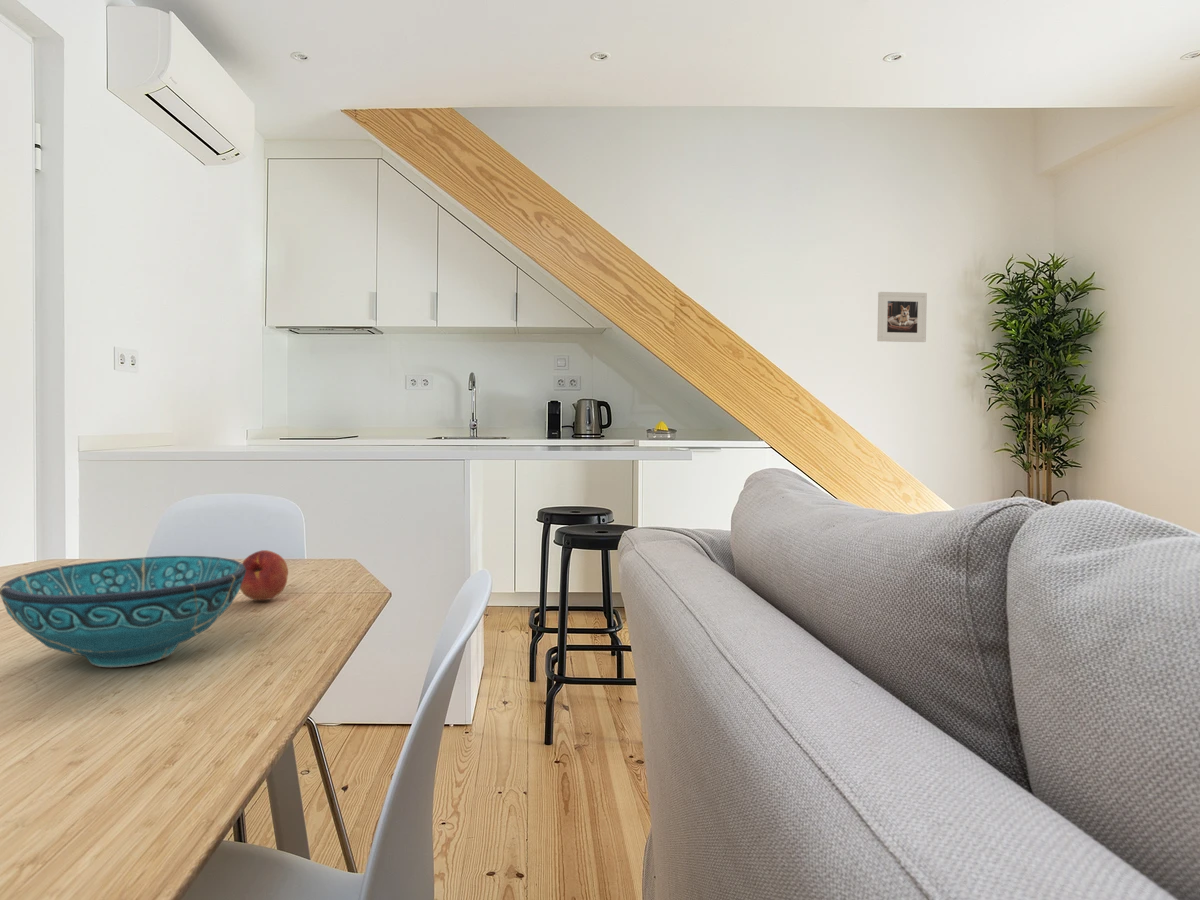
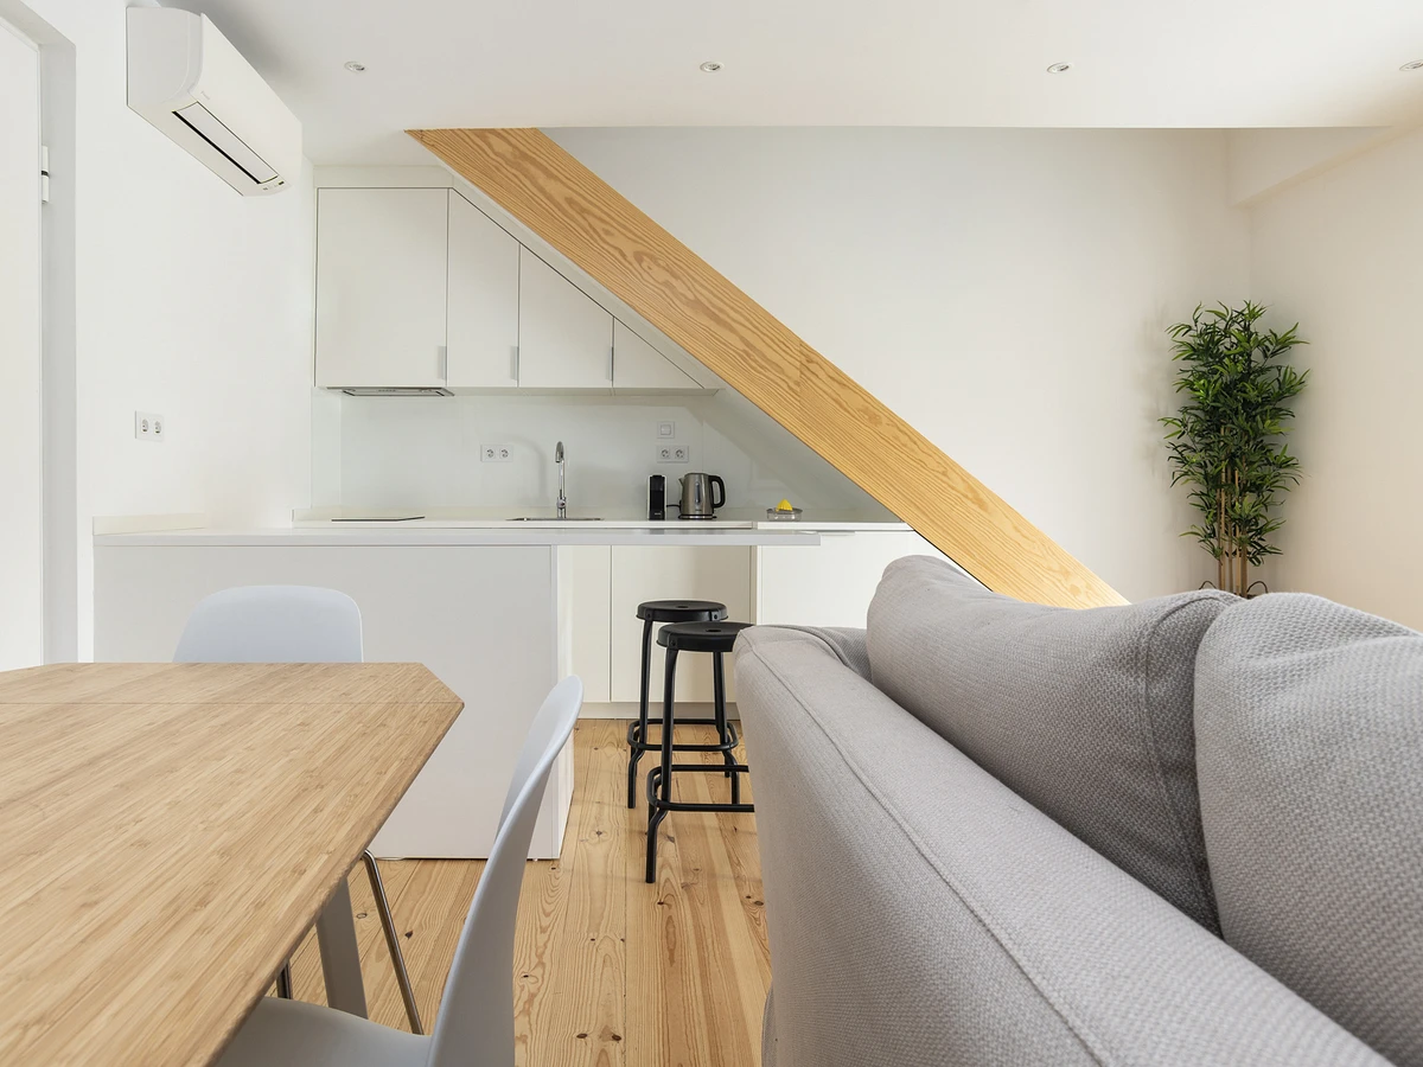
- bowl (132, 614)
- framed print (902, 317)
- fruit (262, 575)
